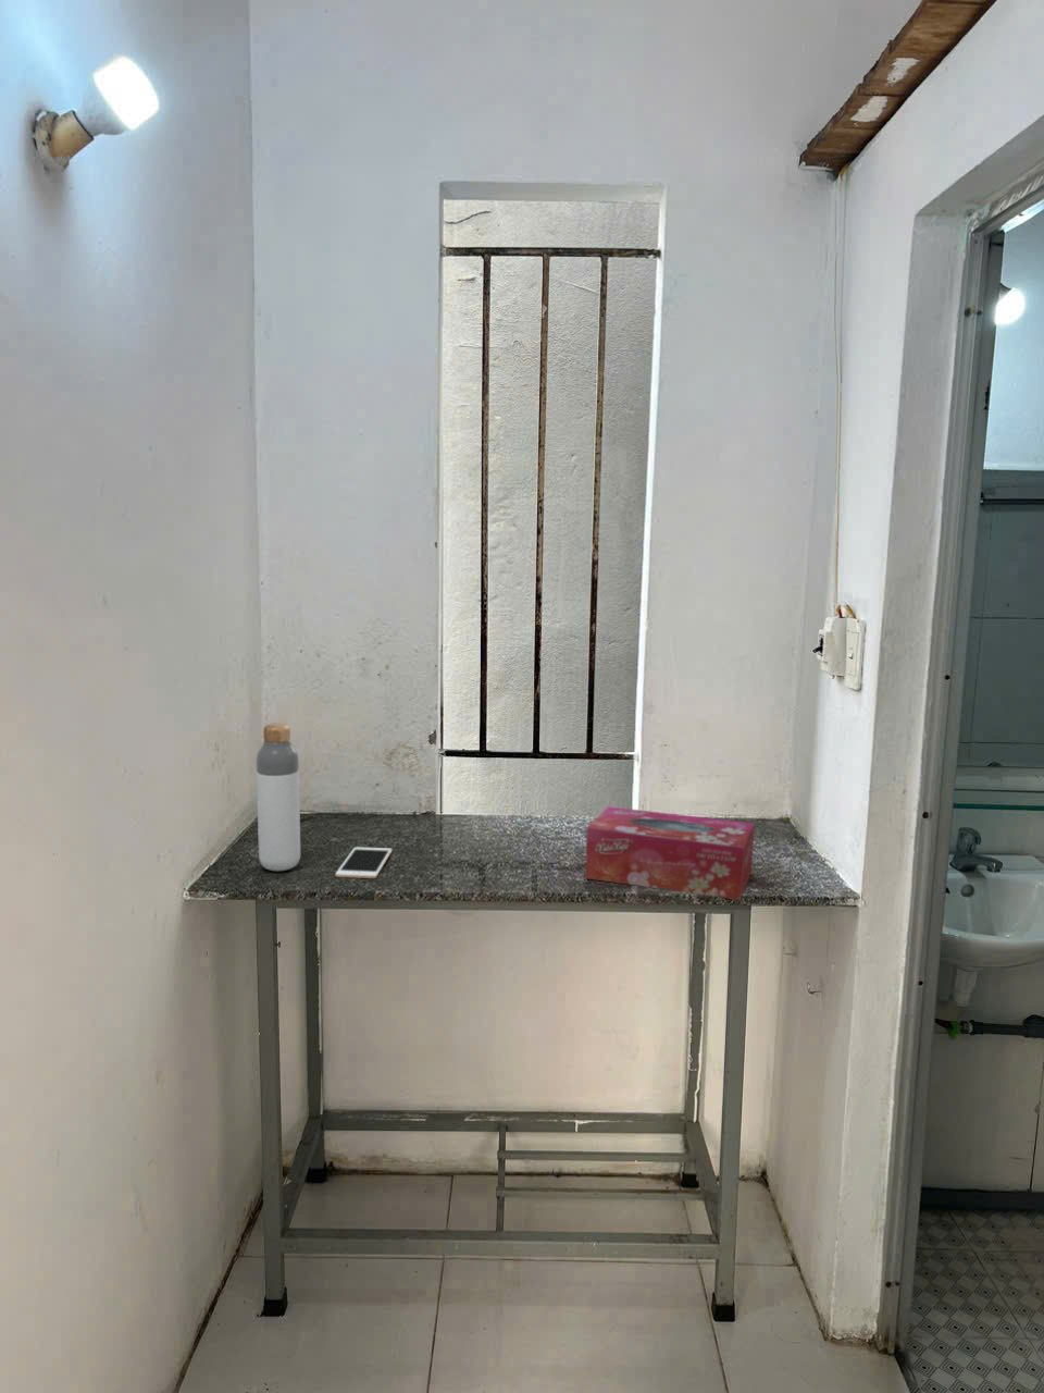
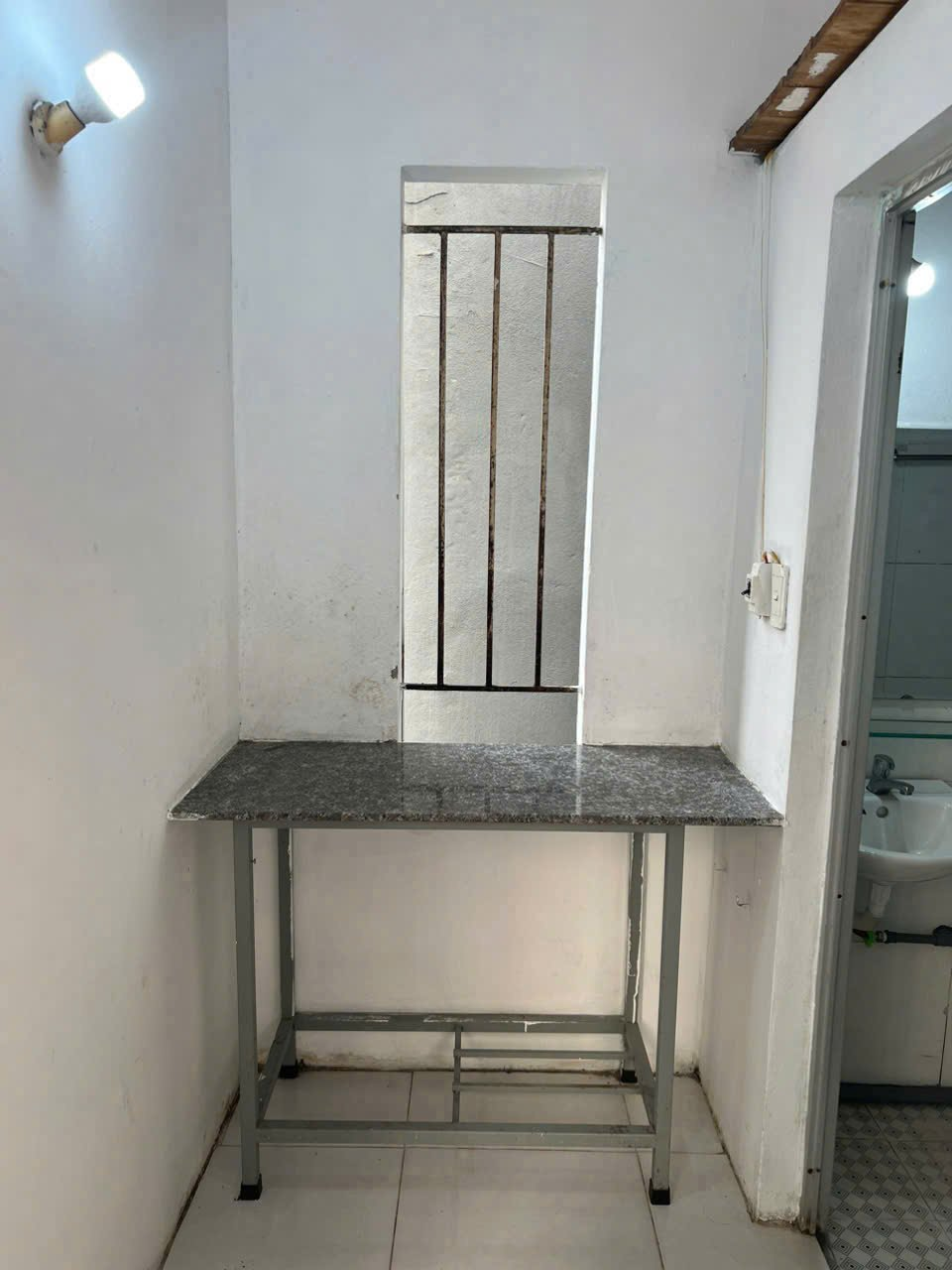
- cell phone (364, 862)
- tissue box (670, 850)
- bottle (277, 796)
